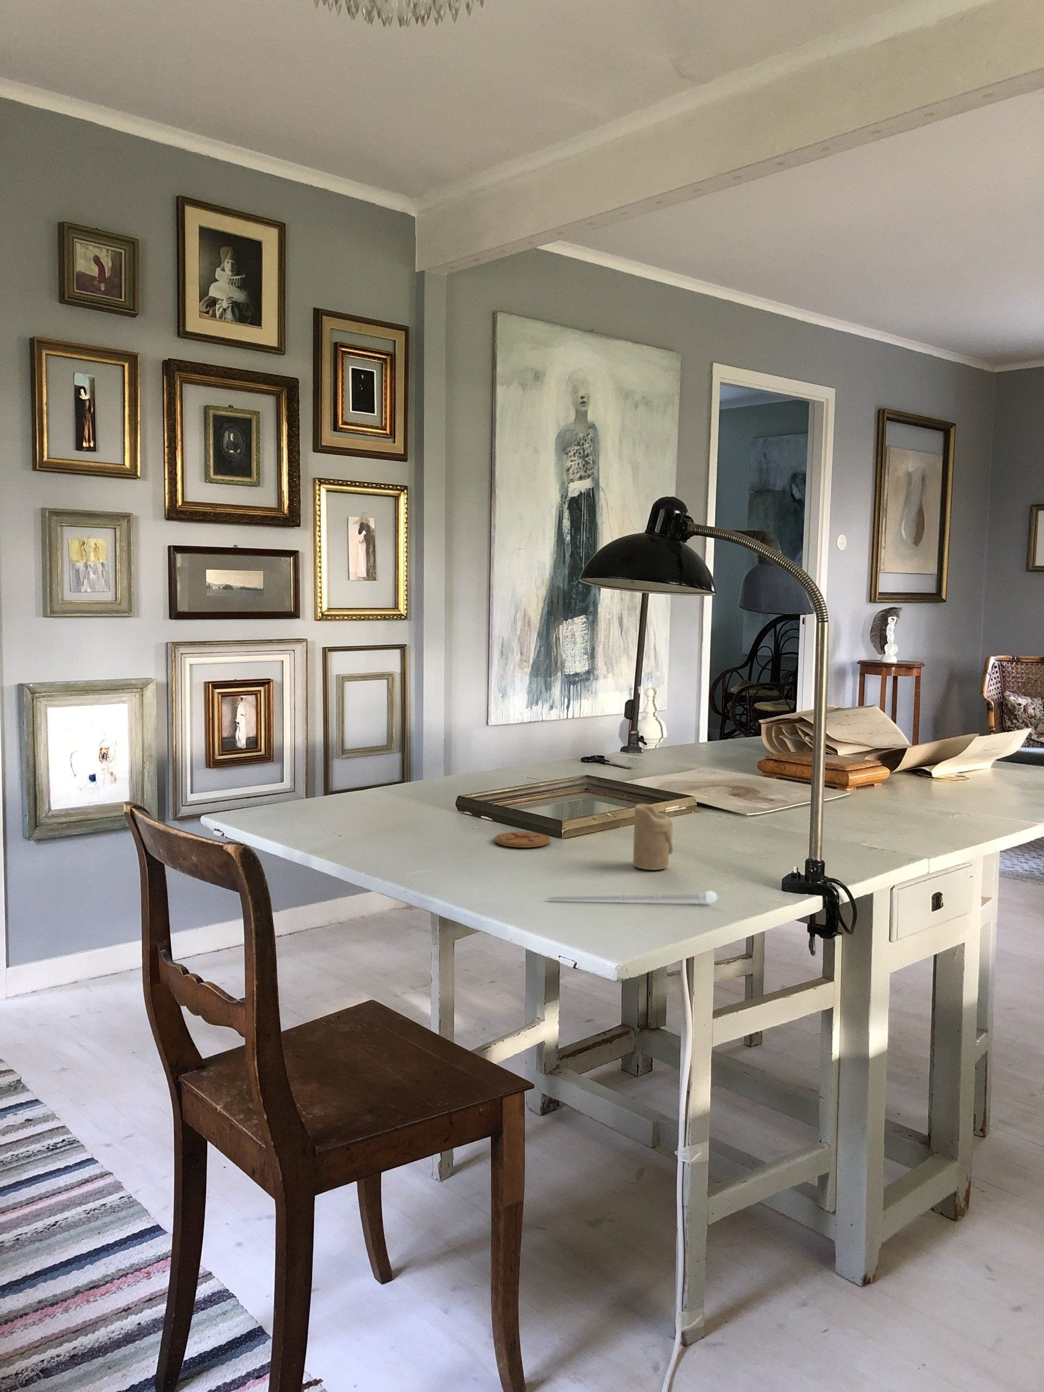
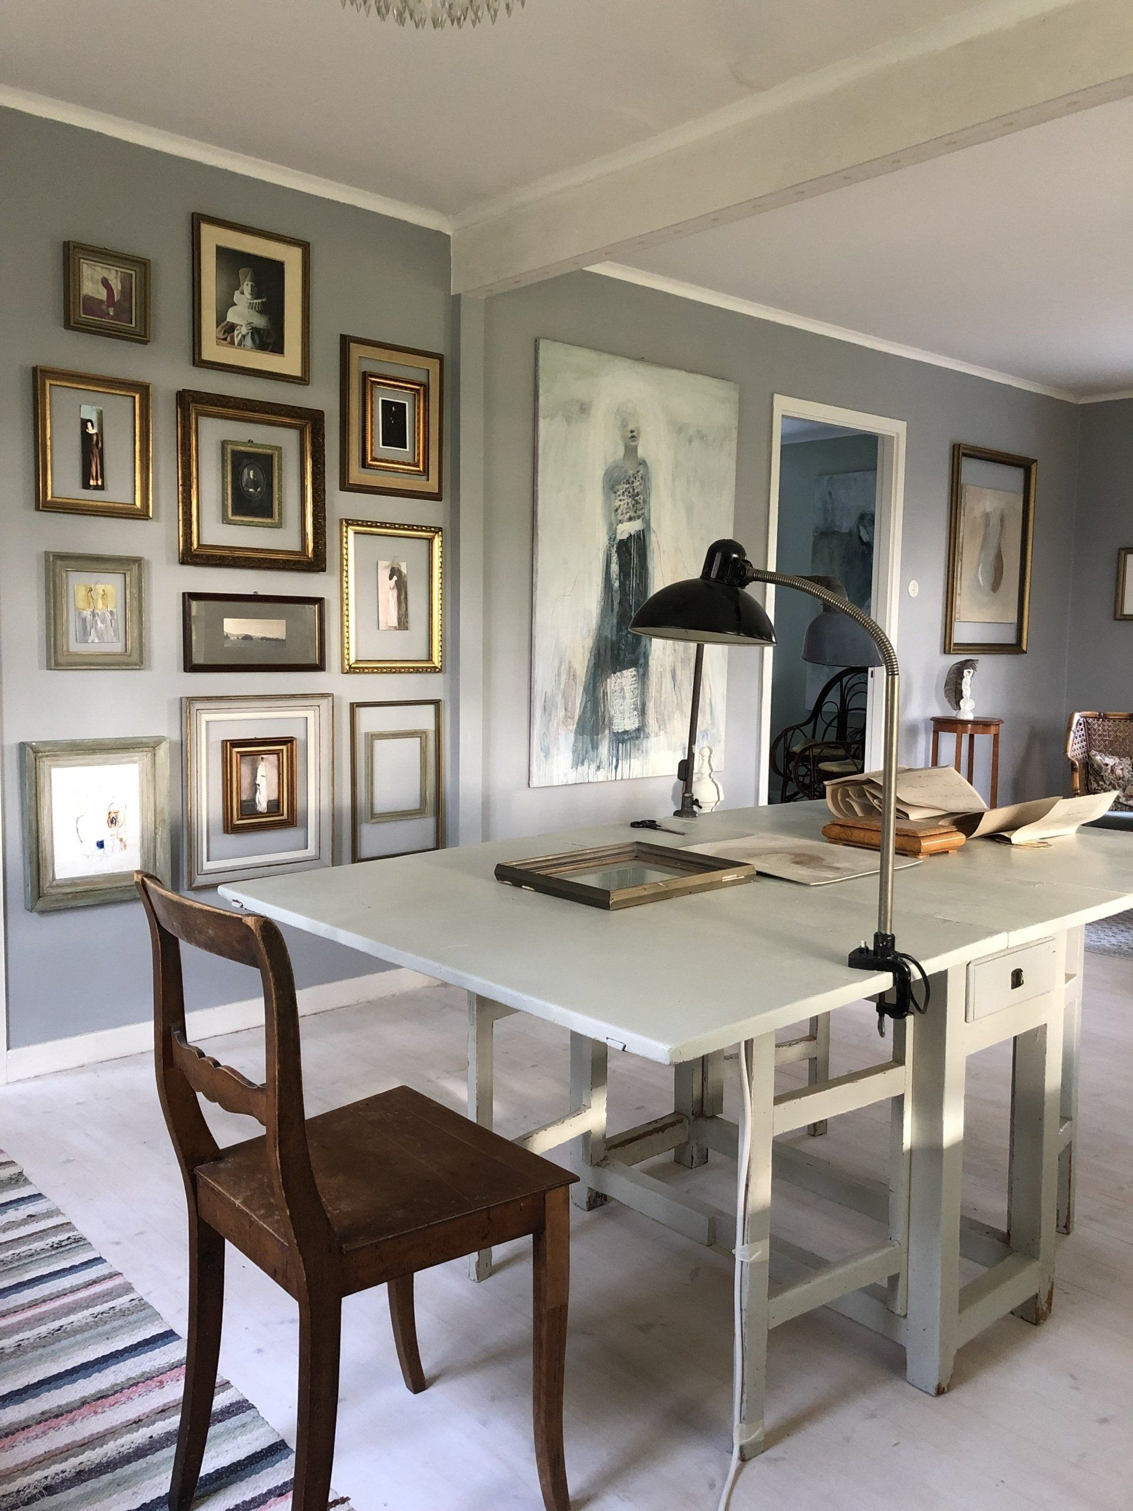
- coaster (522, 838)
- candle (654, 836)
- paintbrush (632, 895)
